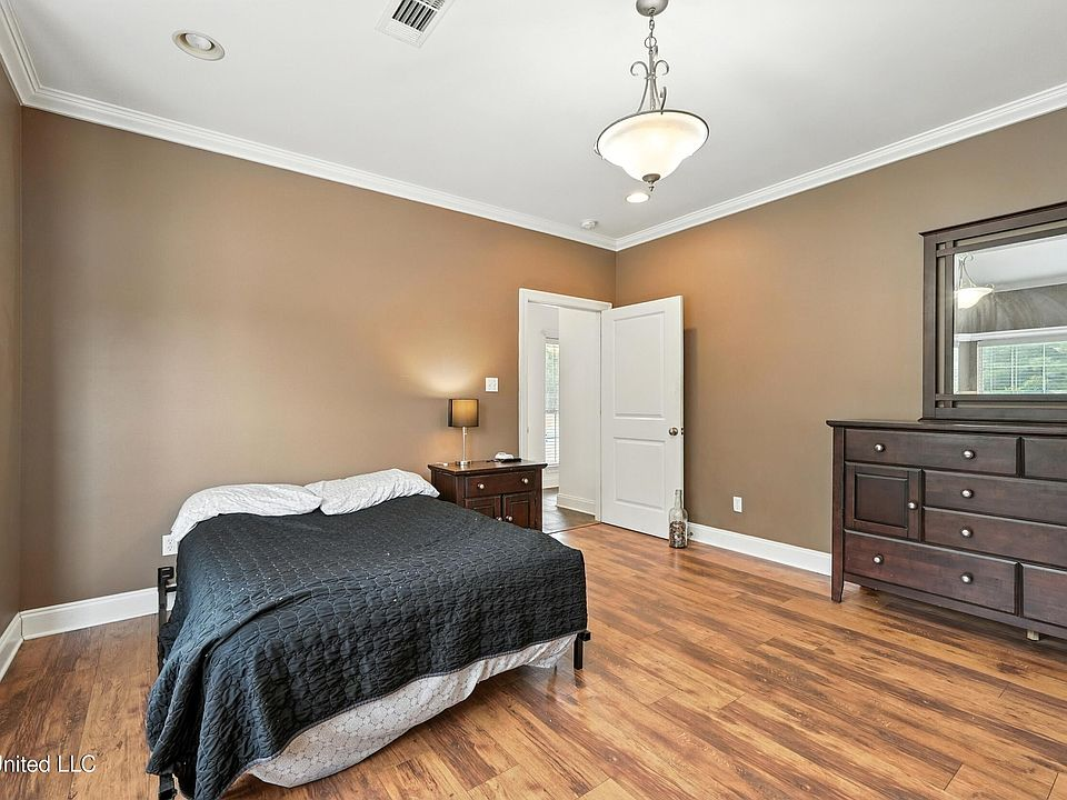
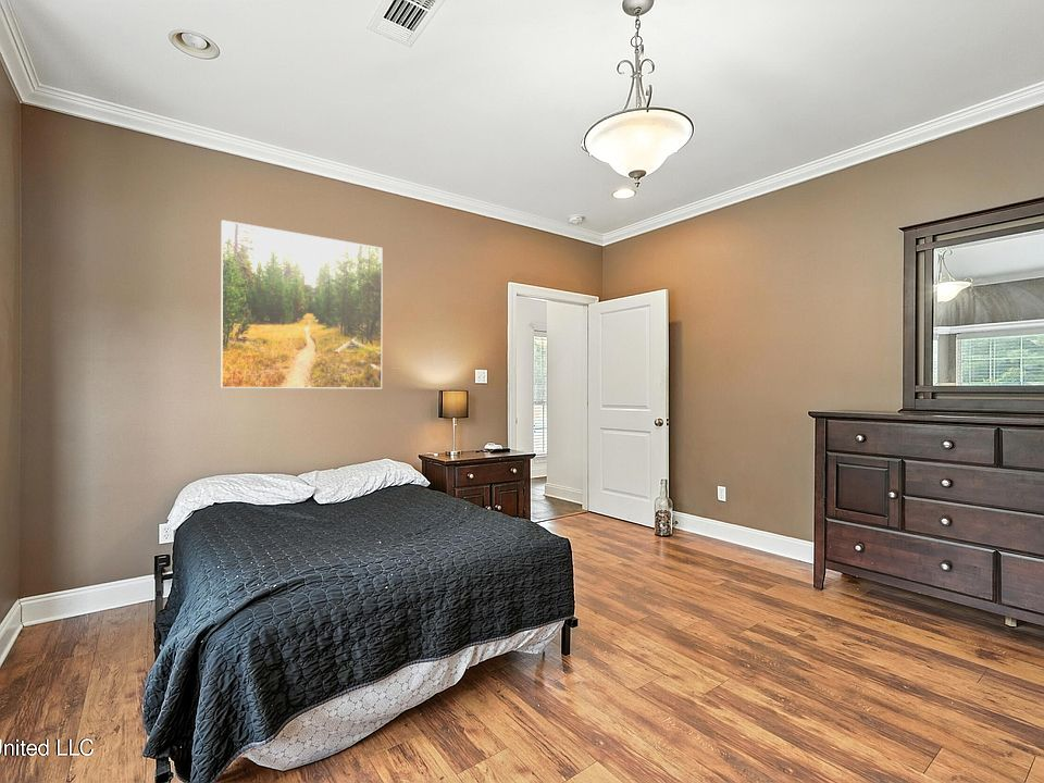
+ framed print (308, 311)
